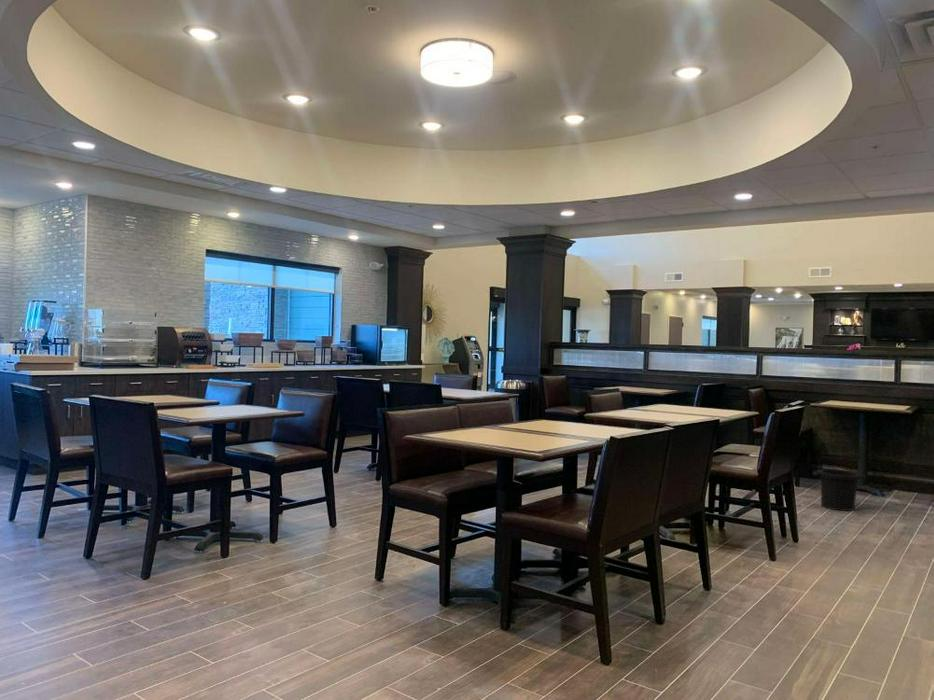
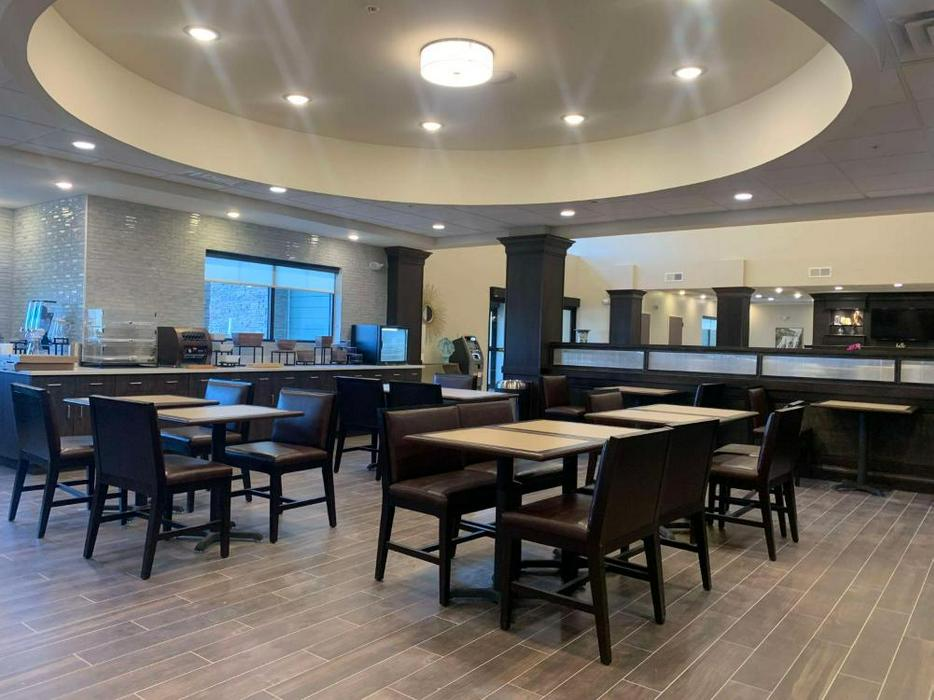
- trash can (838, 489)
